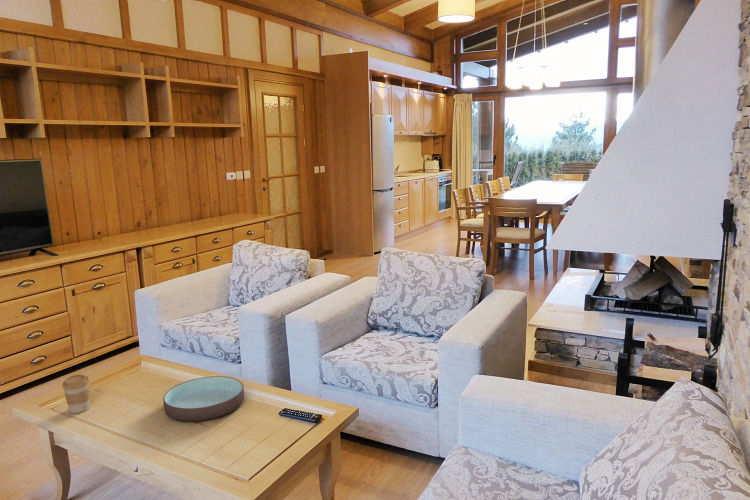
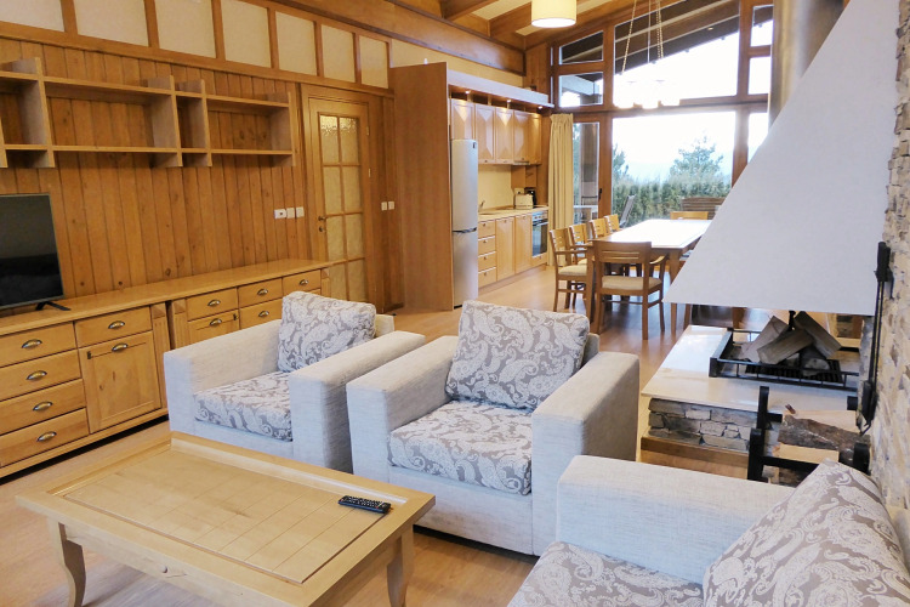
- coffee cup (77, 393)
- bowl (204, 397)
